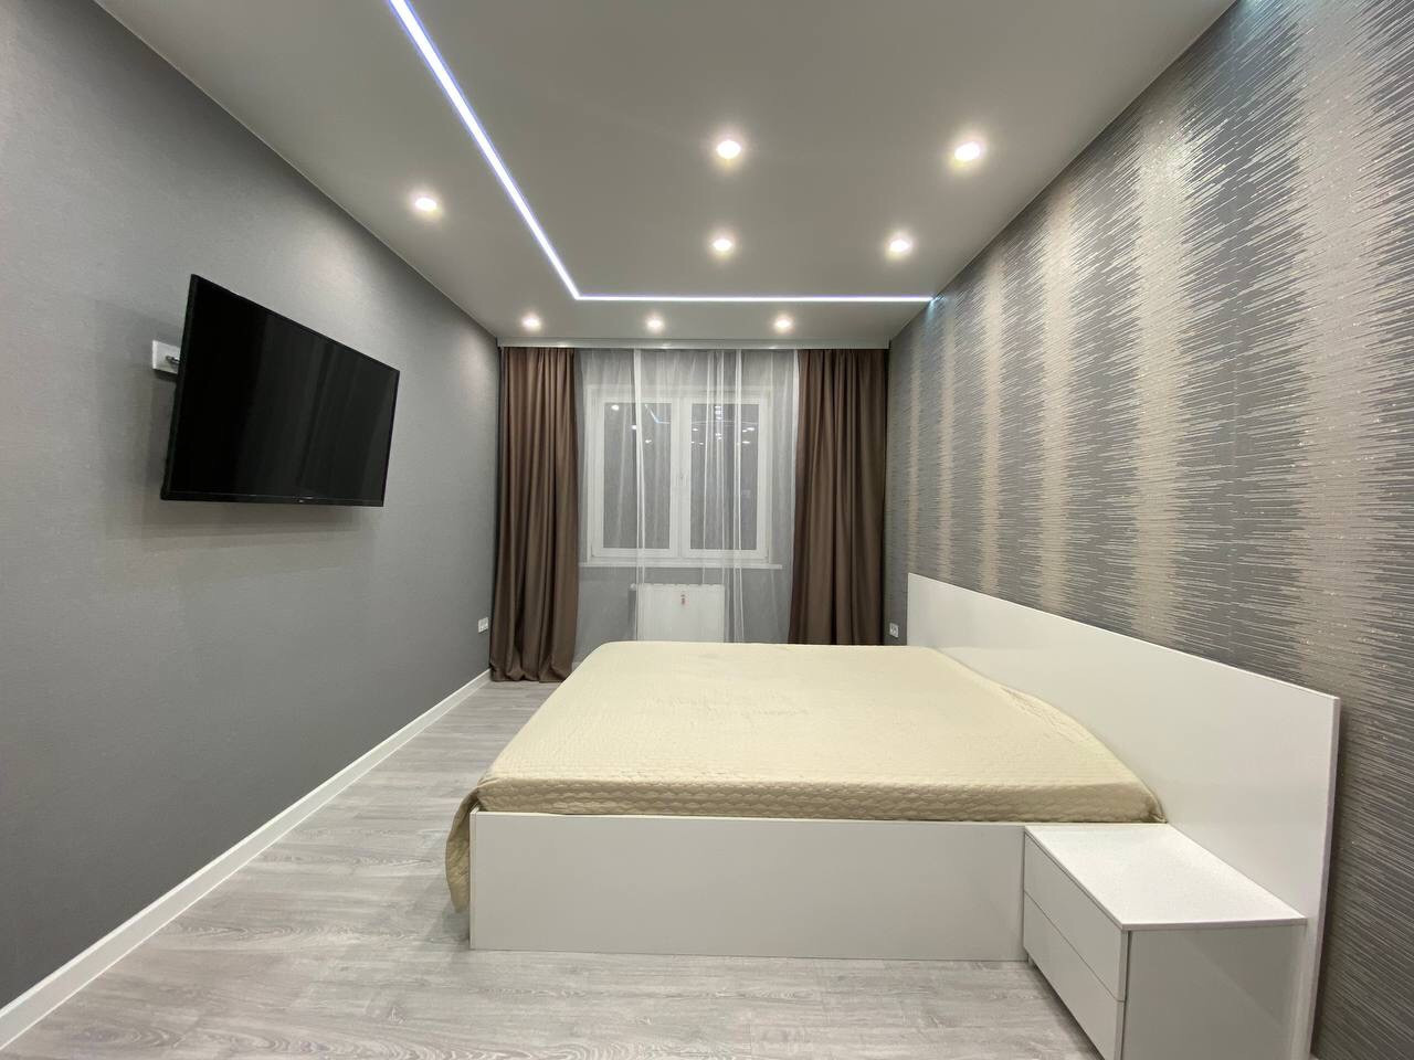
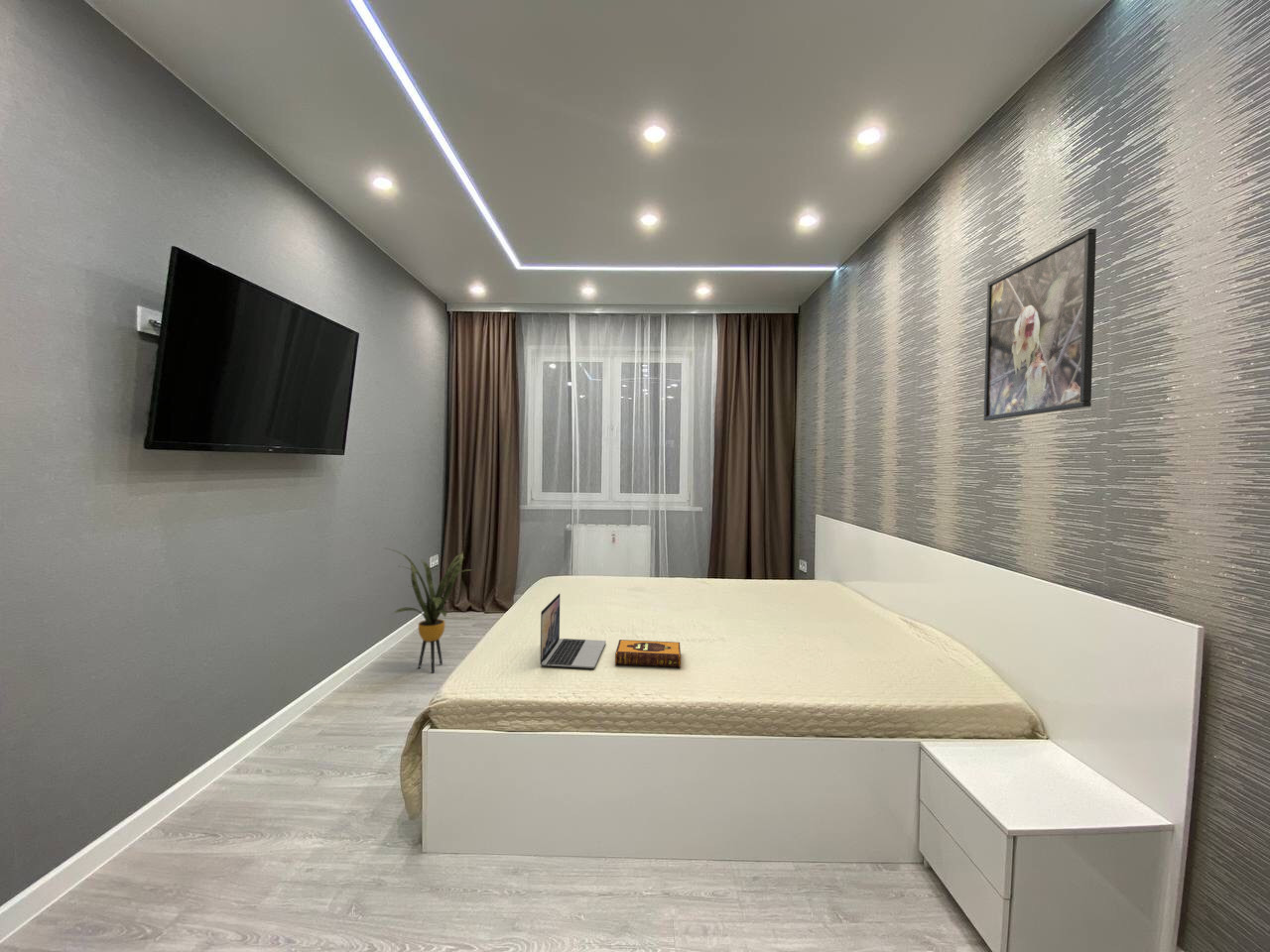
+ laptop (572, 639)
+ hardback book (648, 654)
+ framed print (1032, 336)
+ house plant (429, 607)
